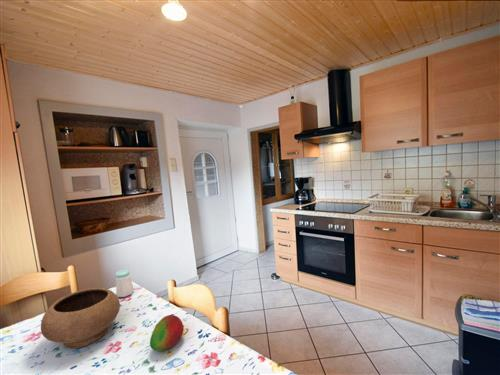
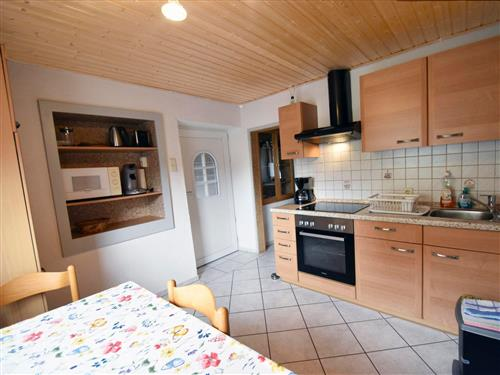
- salt shaker (123, 282)
- bowl (83, 316)
- fruit (166, 331)
